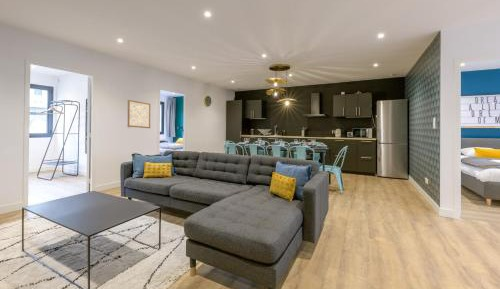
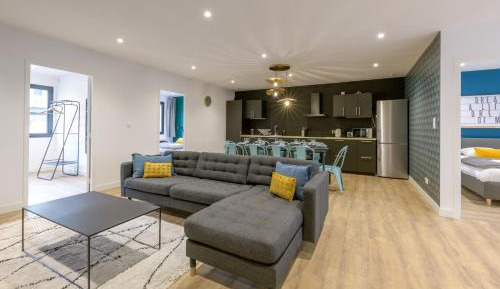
- wall art (138, 114)
